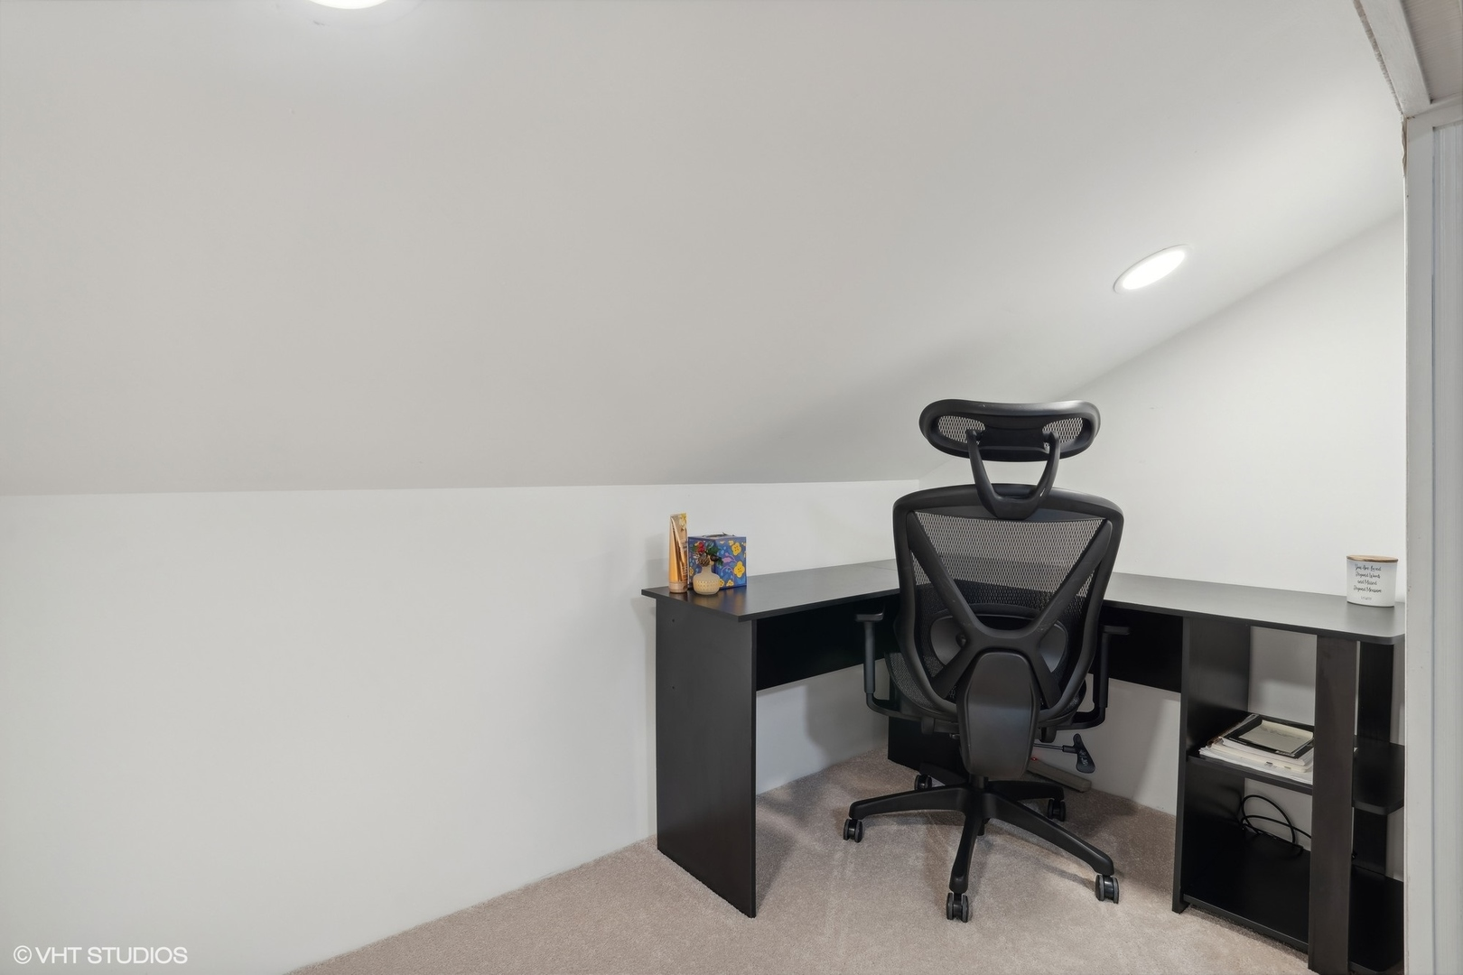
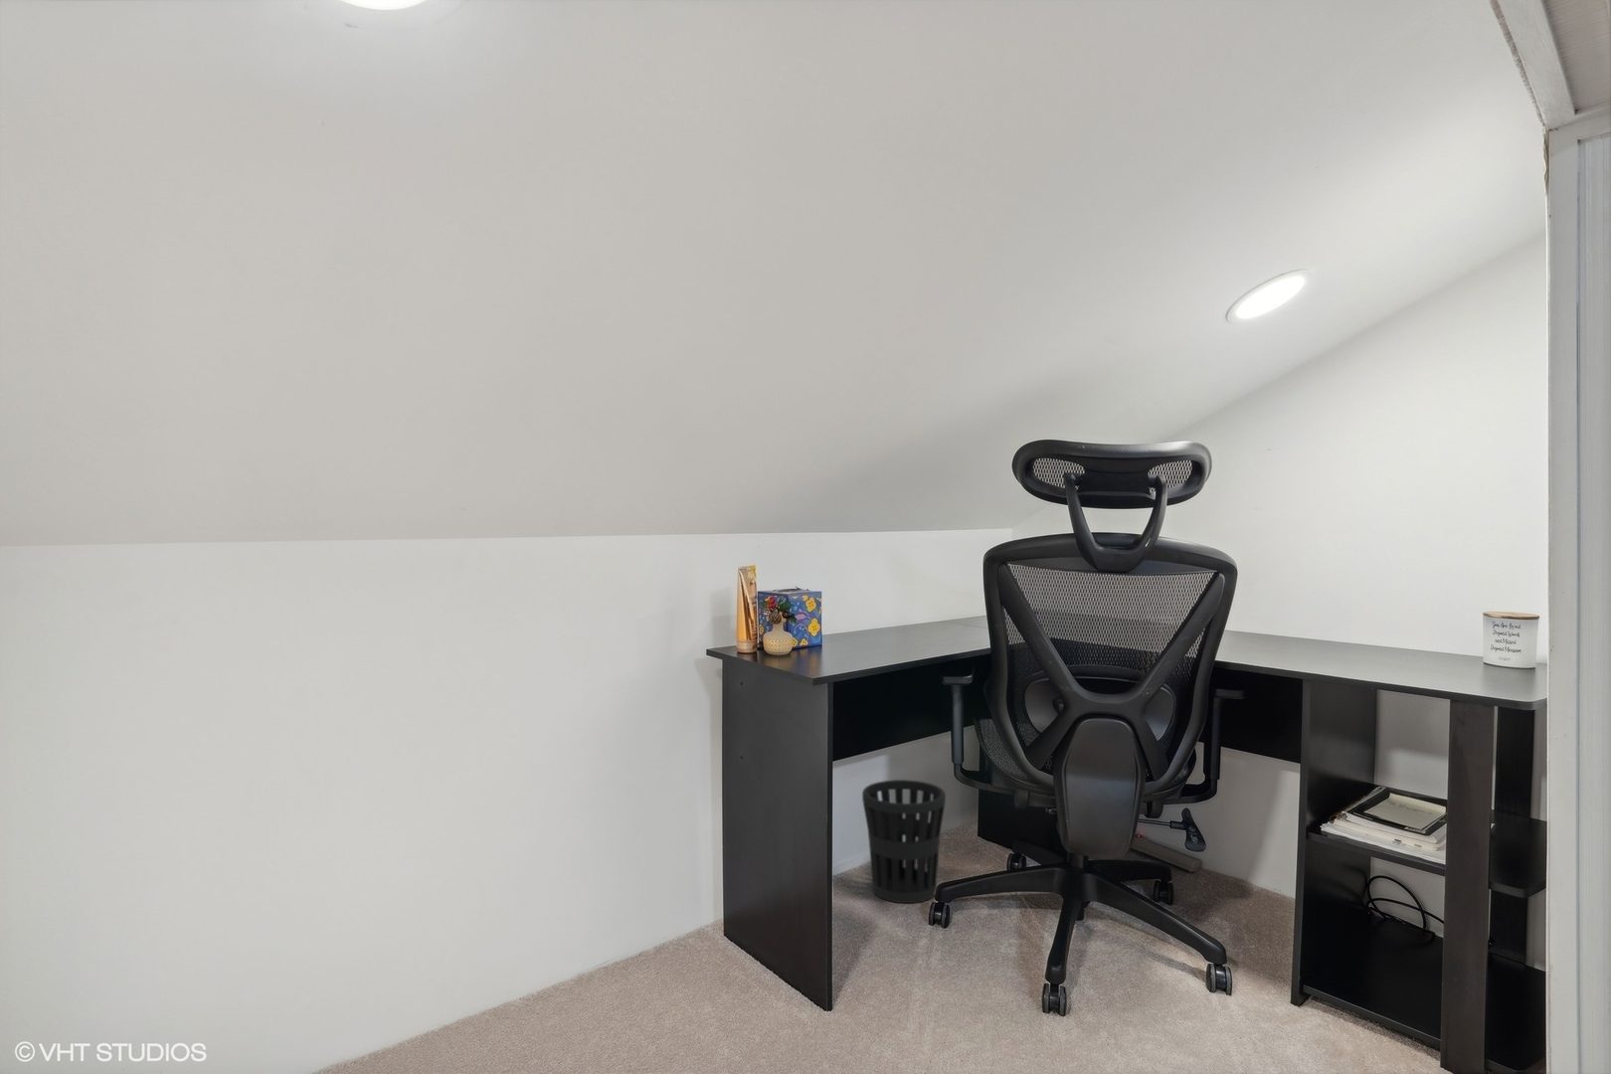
+ wastebasket (904, 841)
